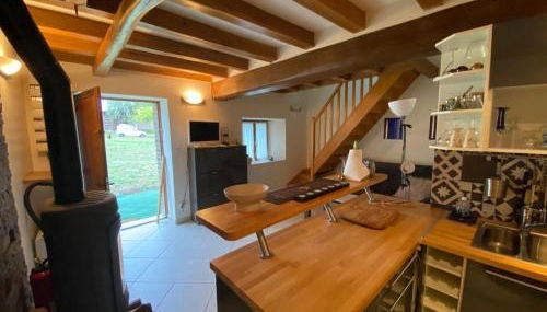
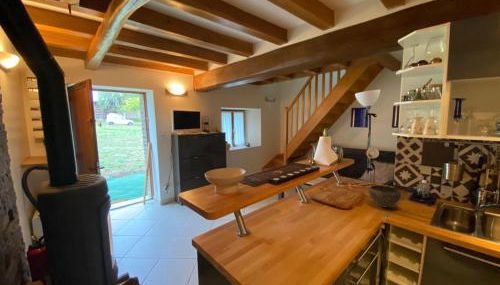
+ bowl (383, 197)
